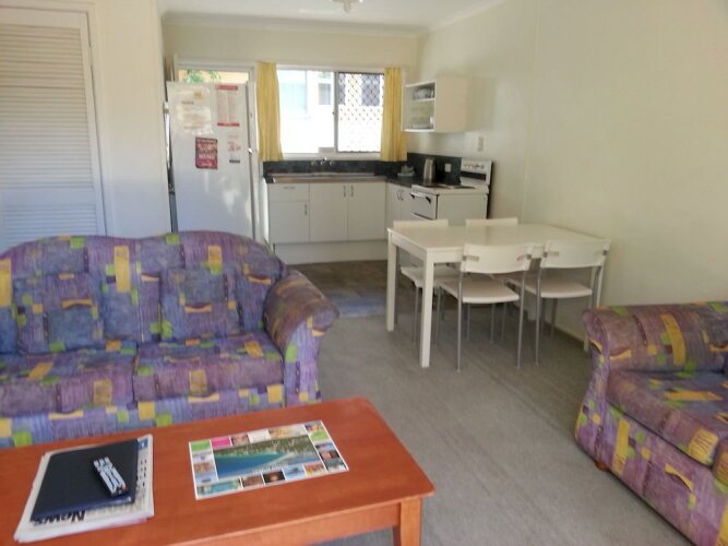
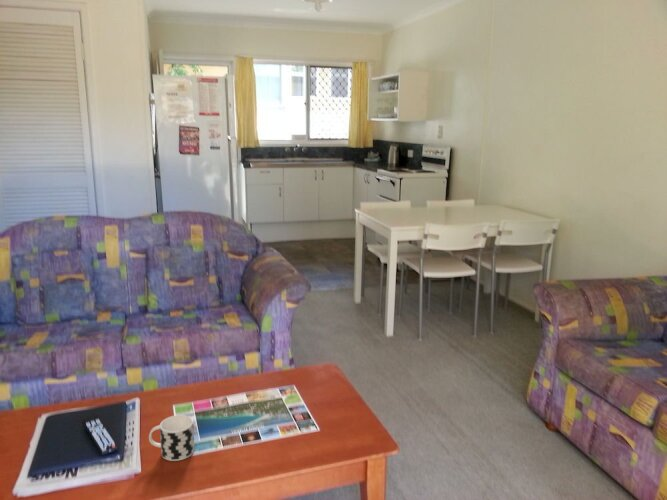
+ cup (171, 438)
